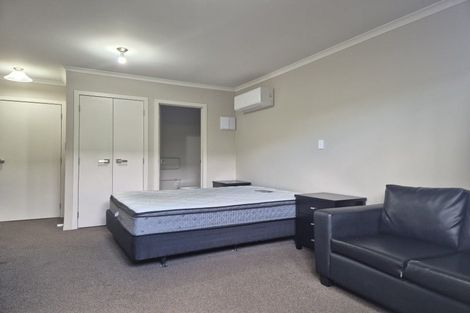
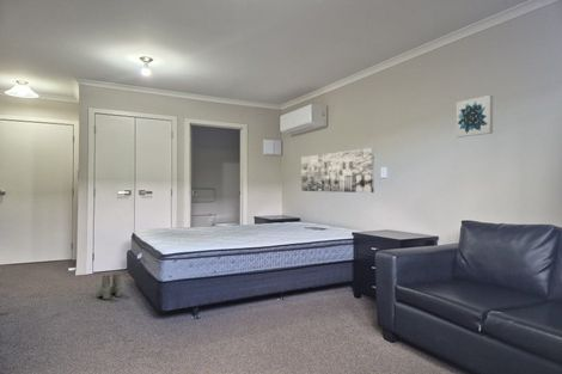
+ wall art (474, 117)
+ wall art (332, 172)
+ boots (109, 284)
